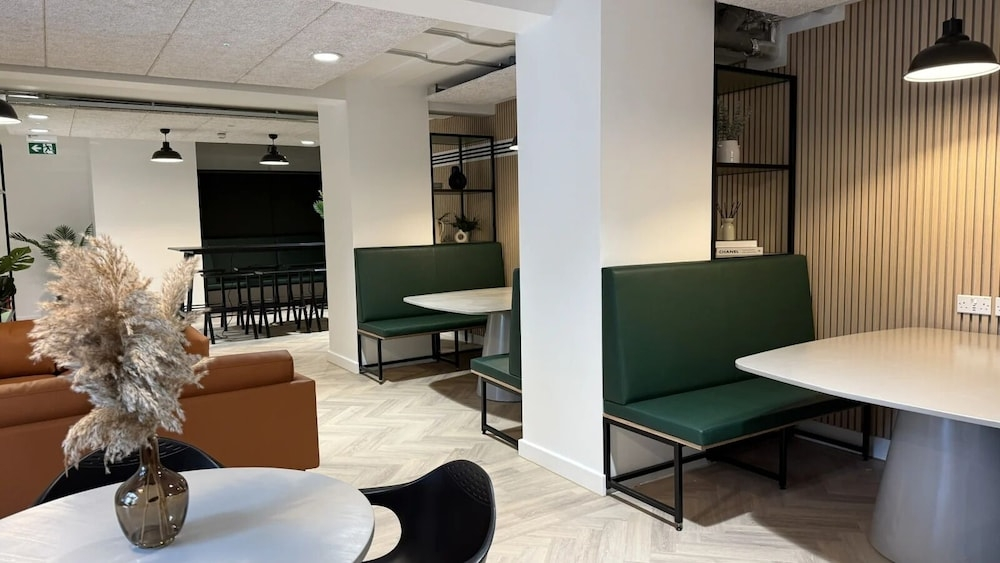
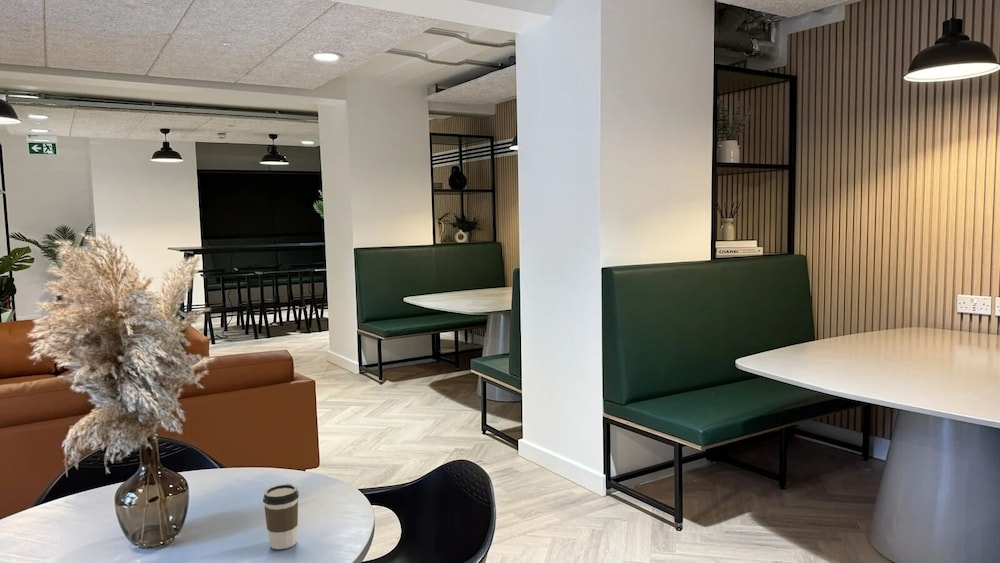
+ coffee cup (282, 516)
